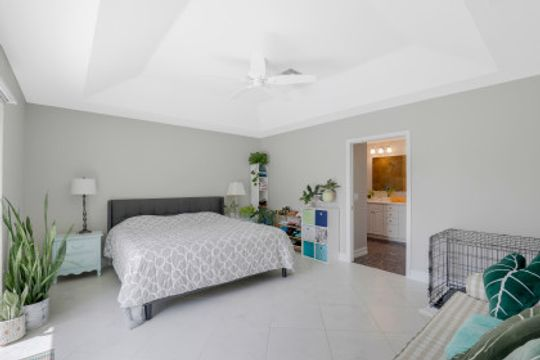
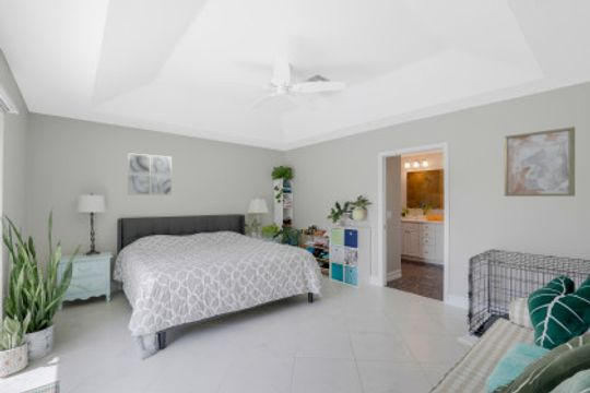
+ wall art (536, 164)
+ wall art (151, 174)
